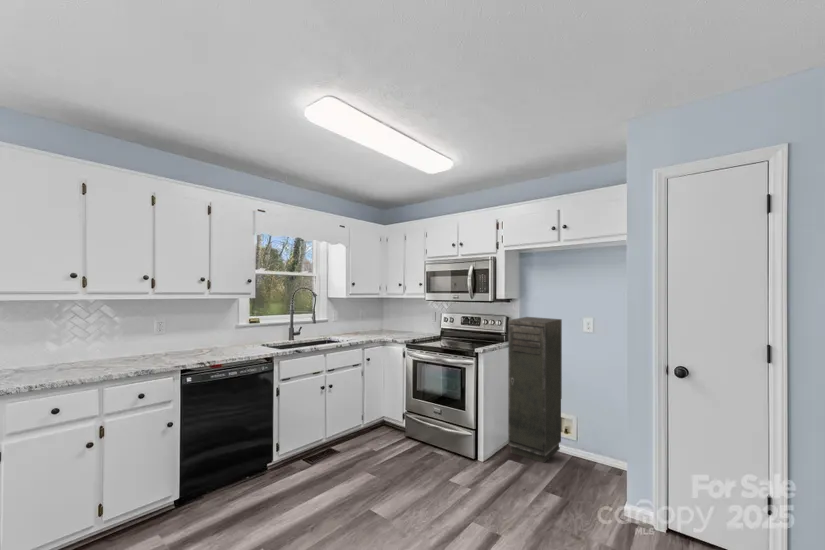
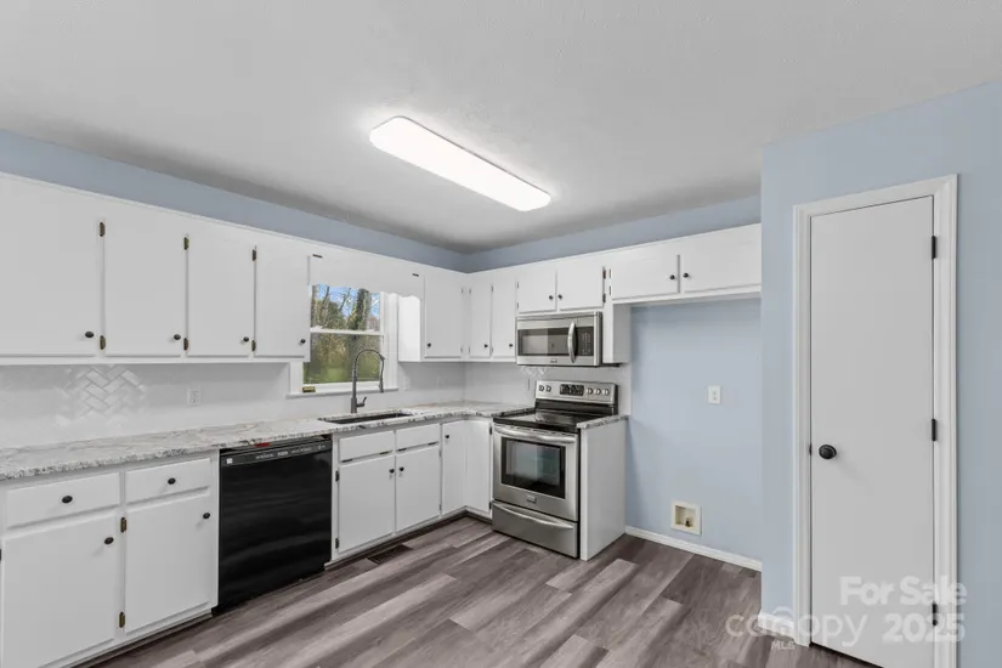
- storage cabinet (534, 385)
